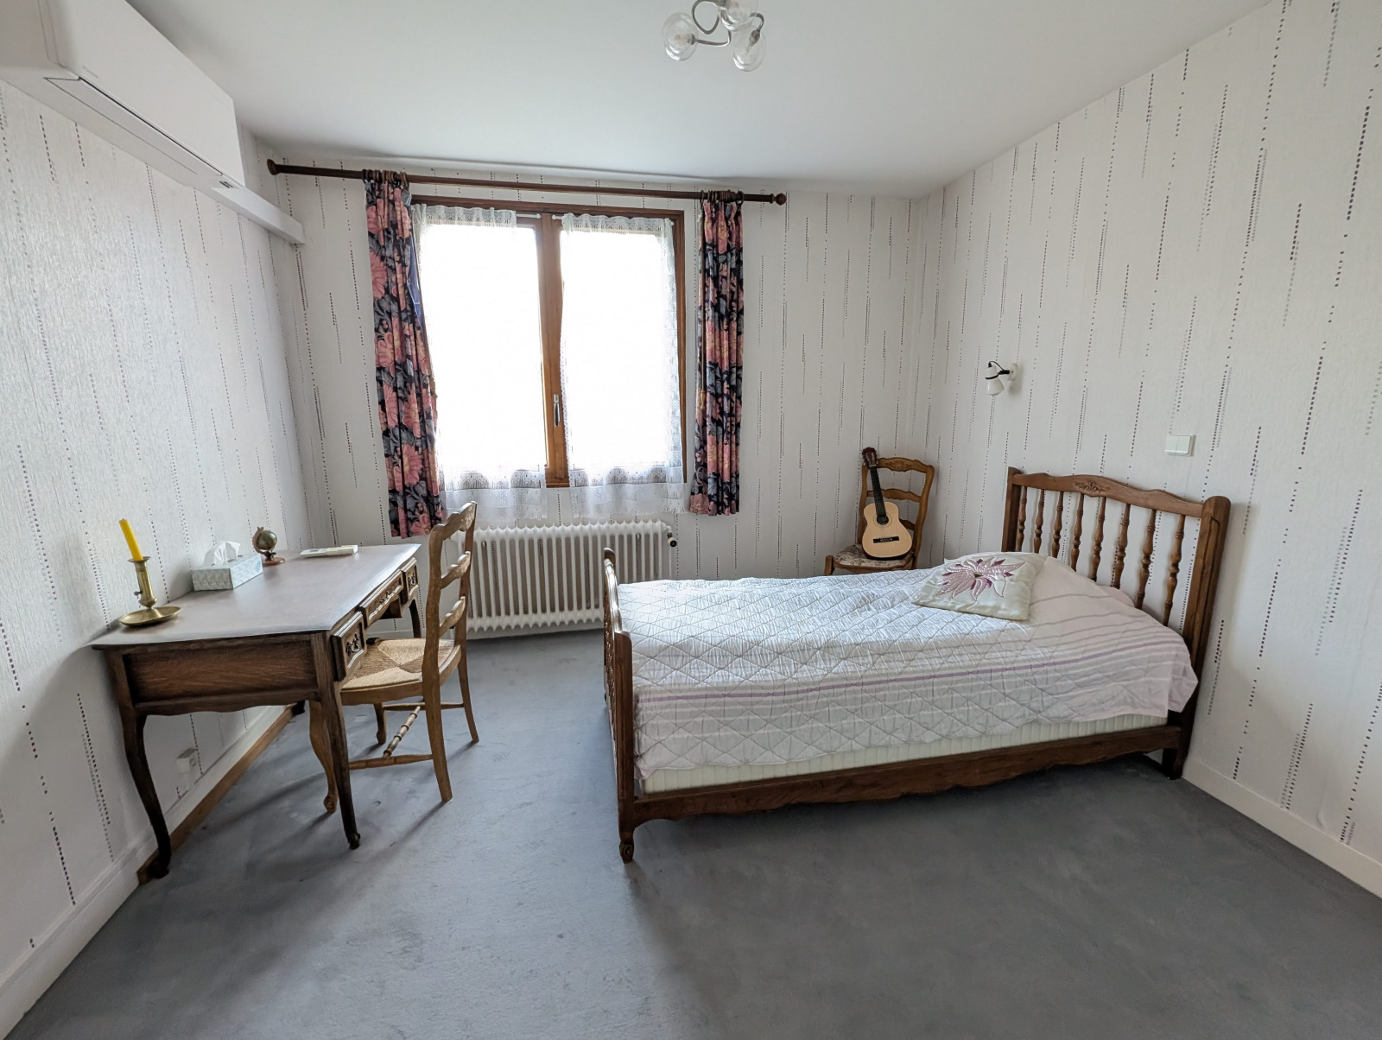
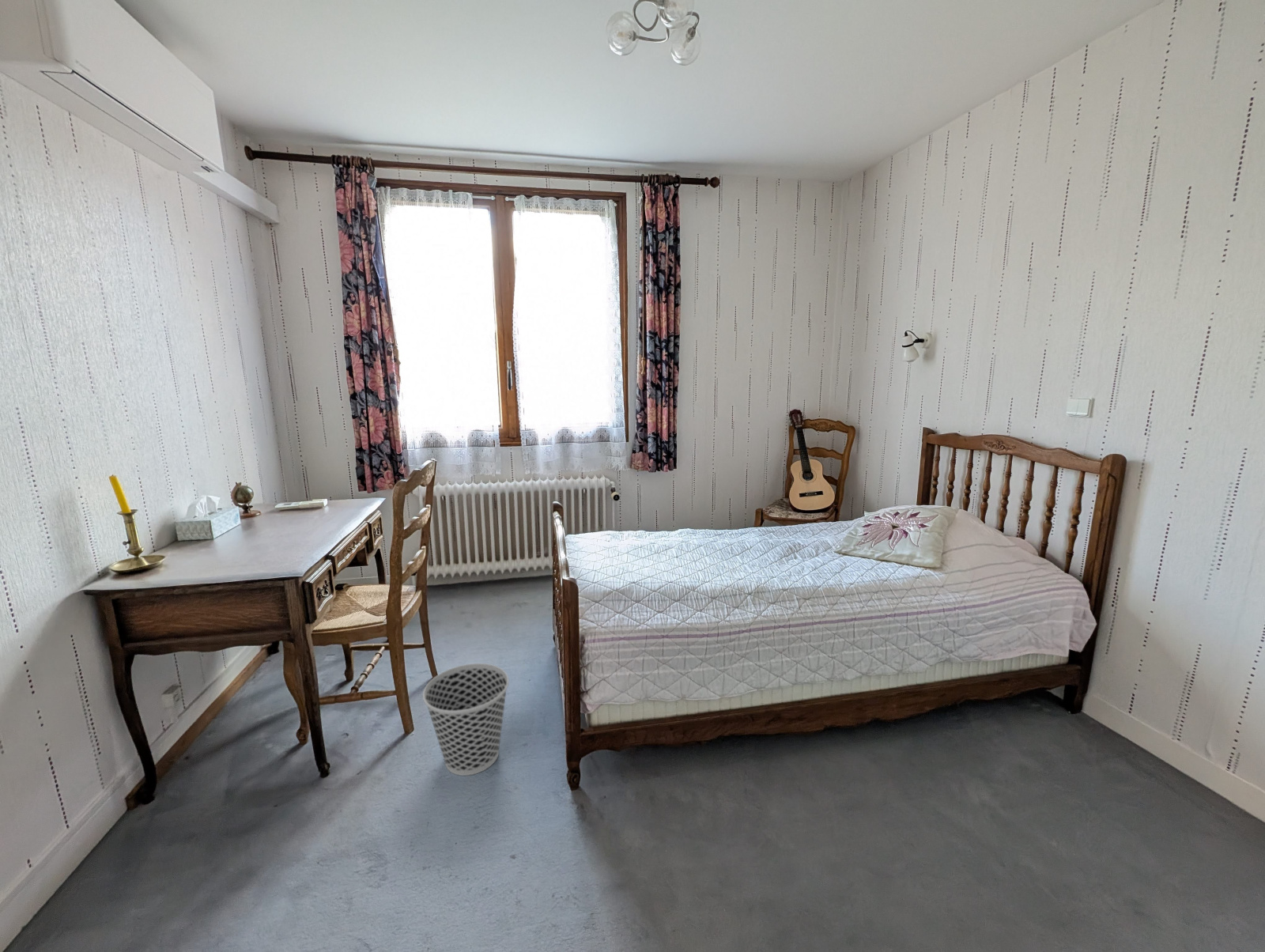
+ wastebasket (469, 721)
